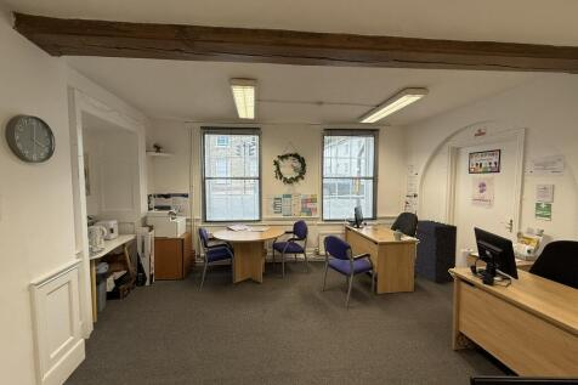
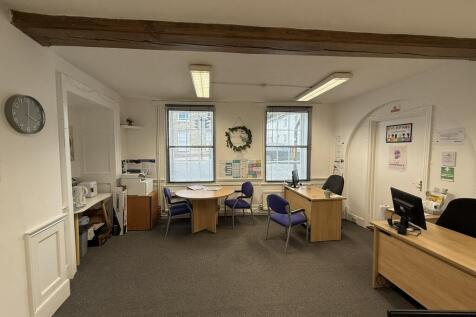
- cabinet straight (431, 249)
